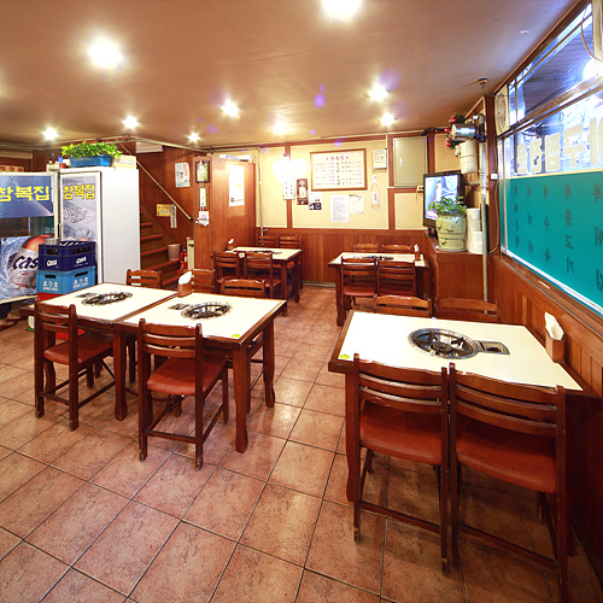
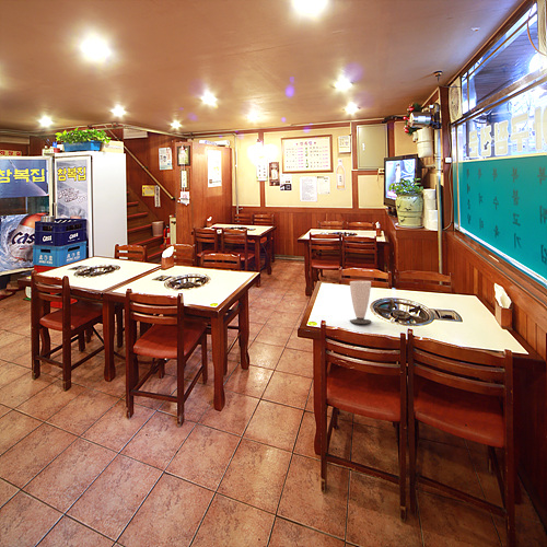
+ cup (360, 301)
